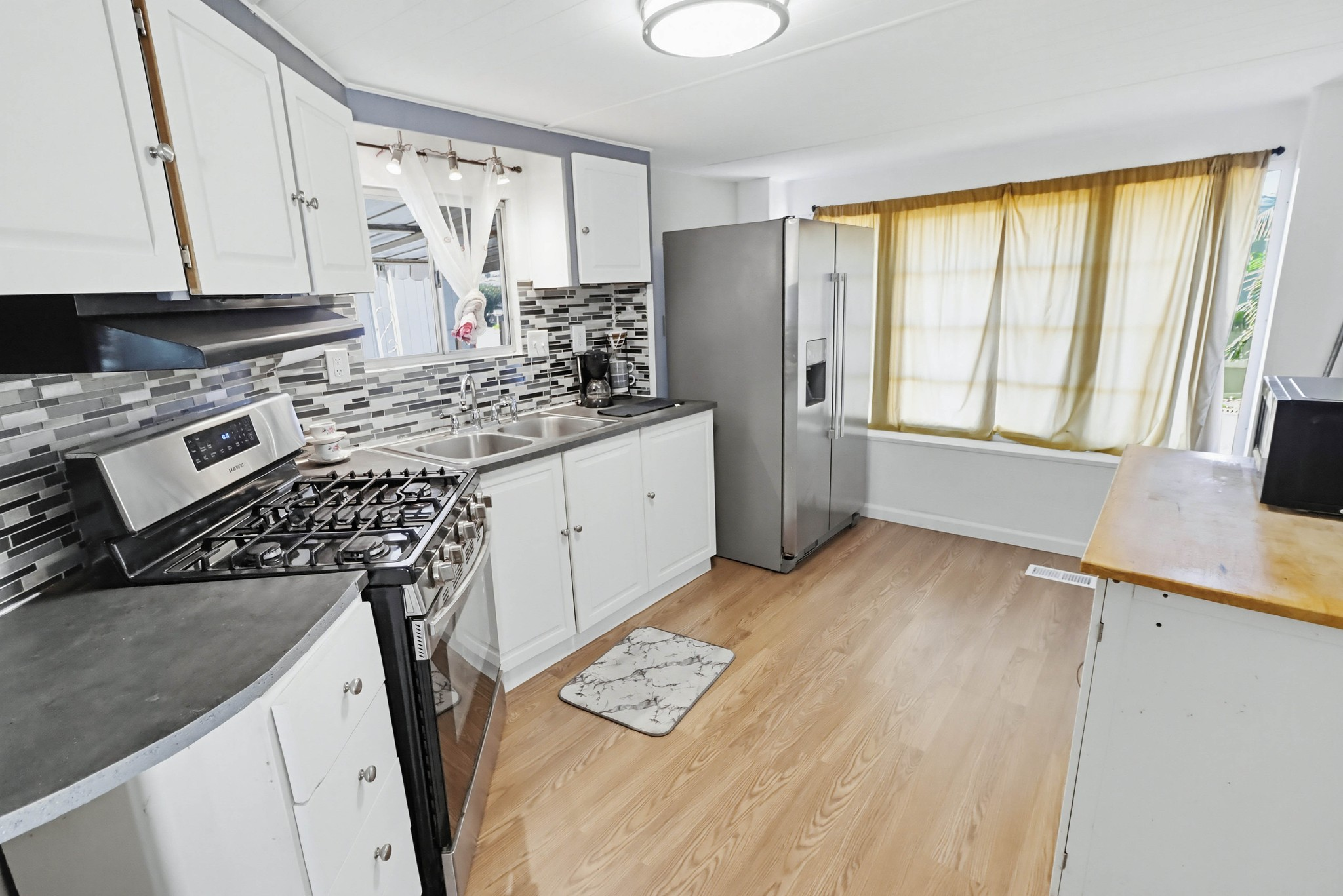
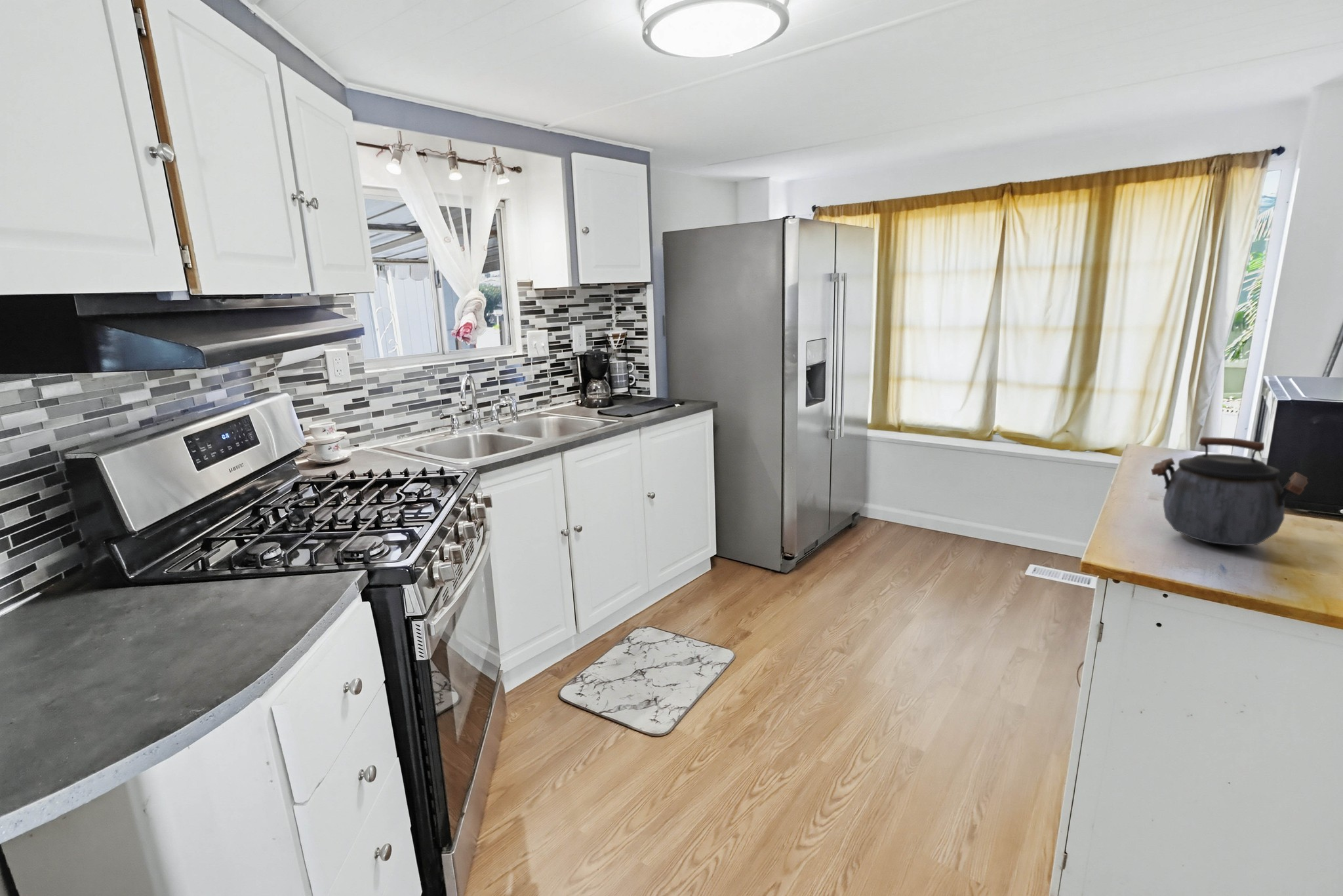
+ kettle (1223, 490)
